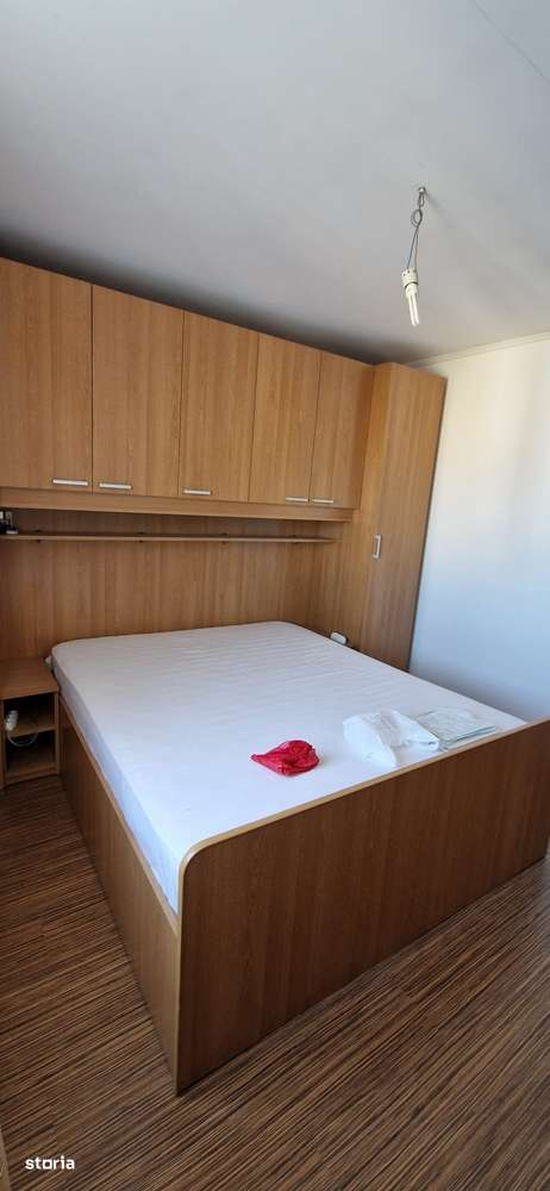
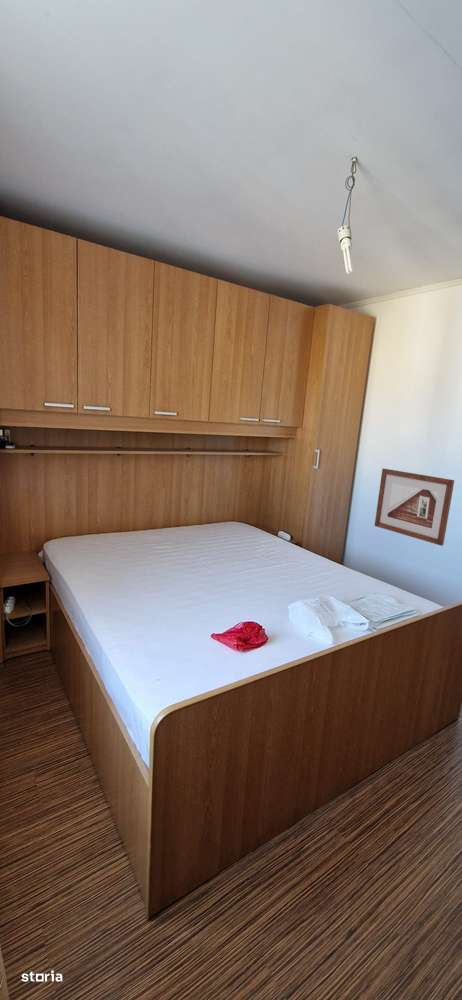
+ picture frame (411, 504)
